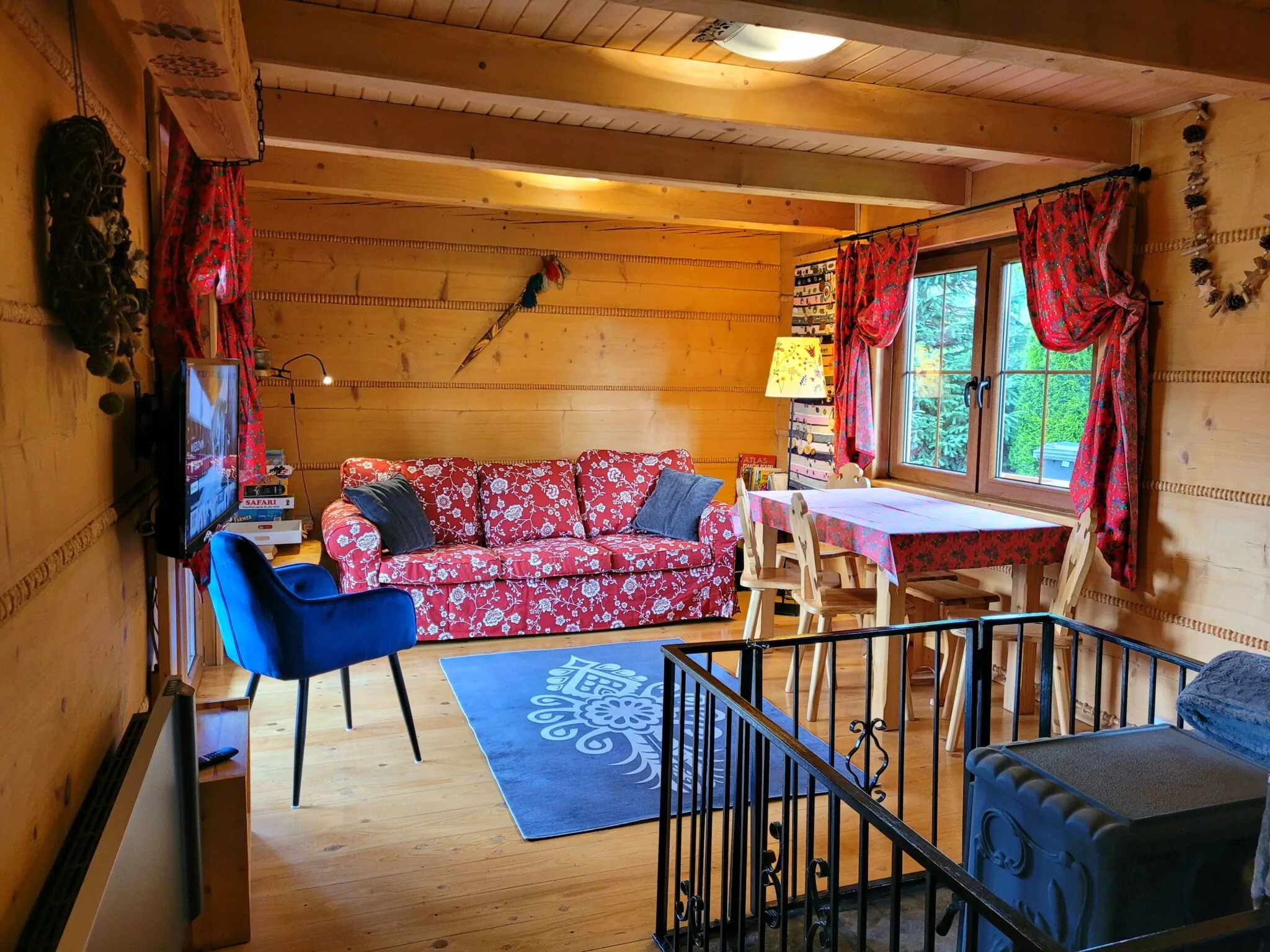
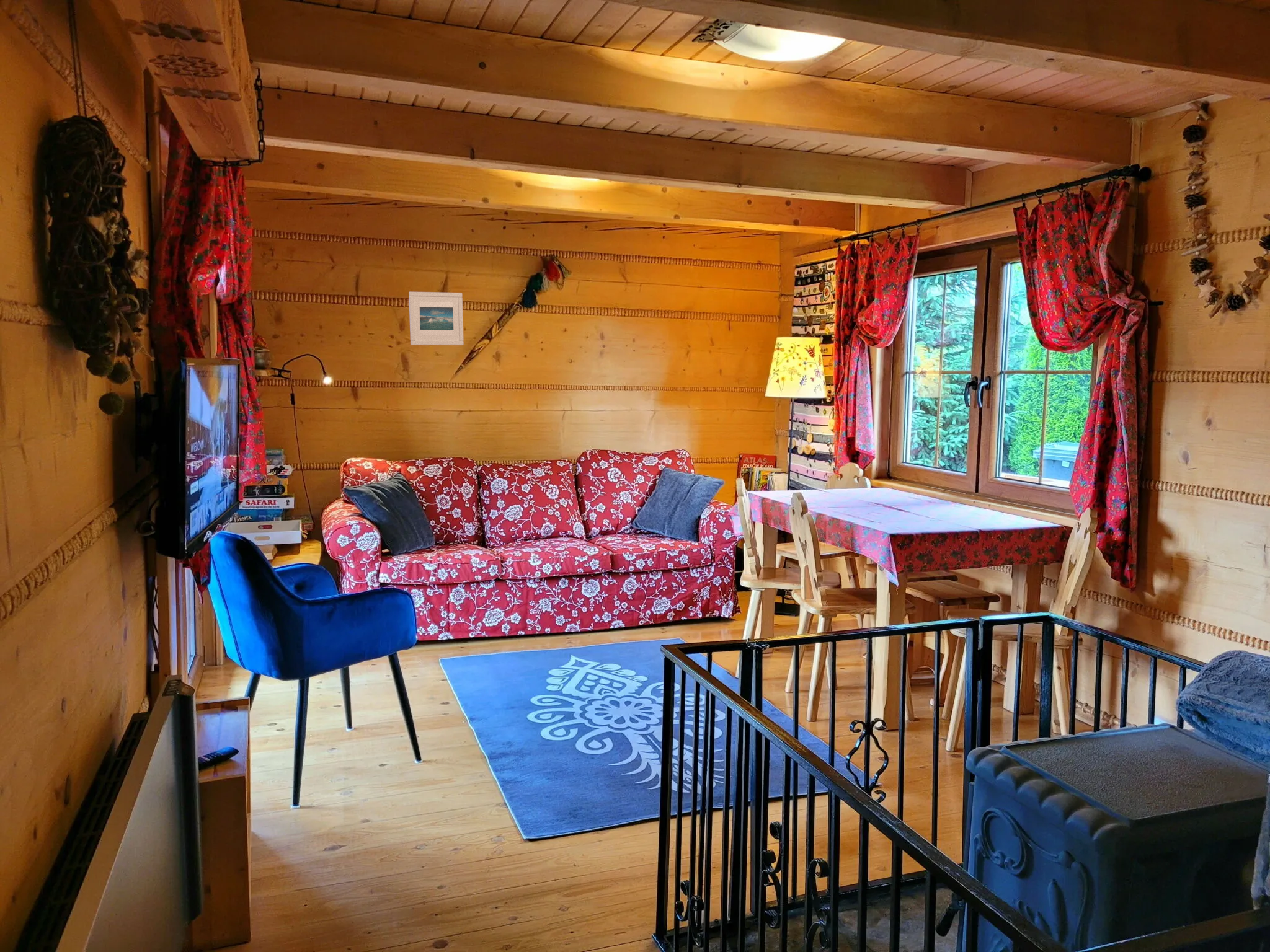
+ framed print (436, 319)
